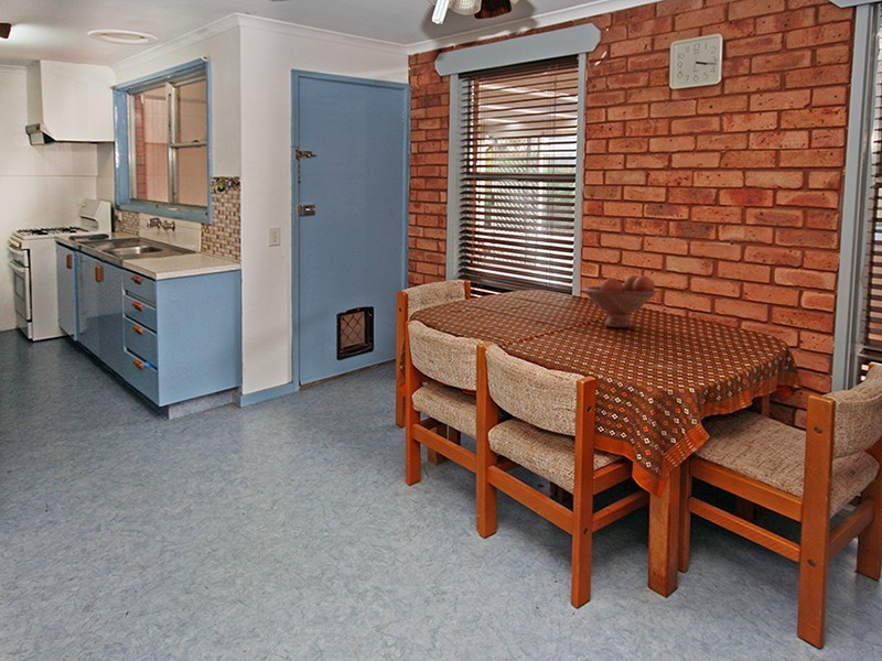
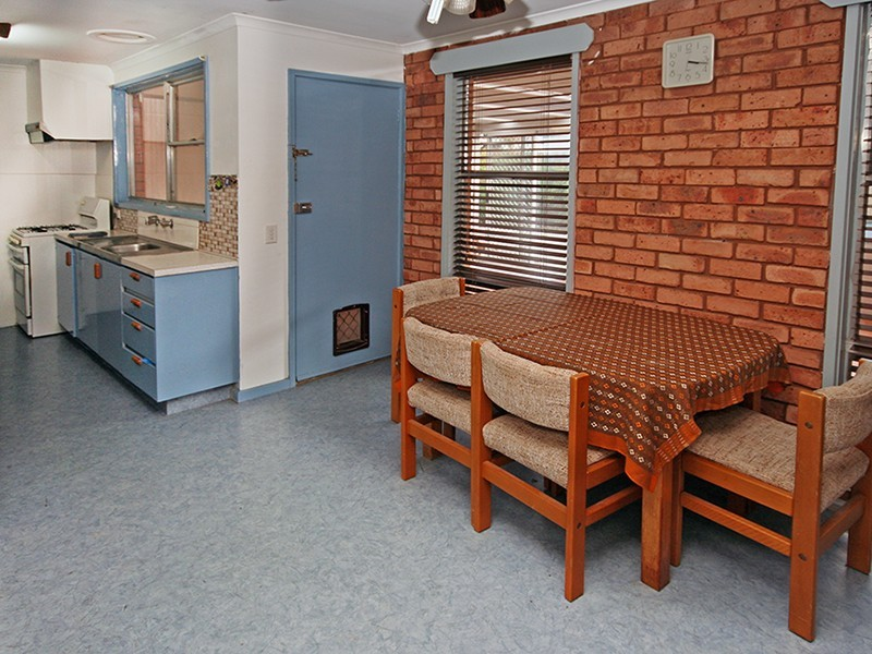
- fruit bowl (619, 300)
